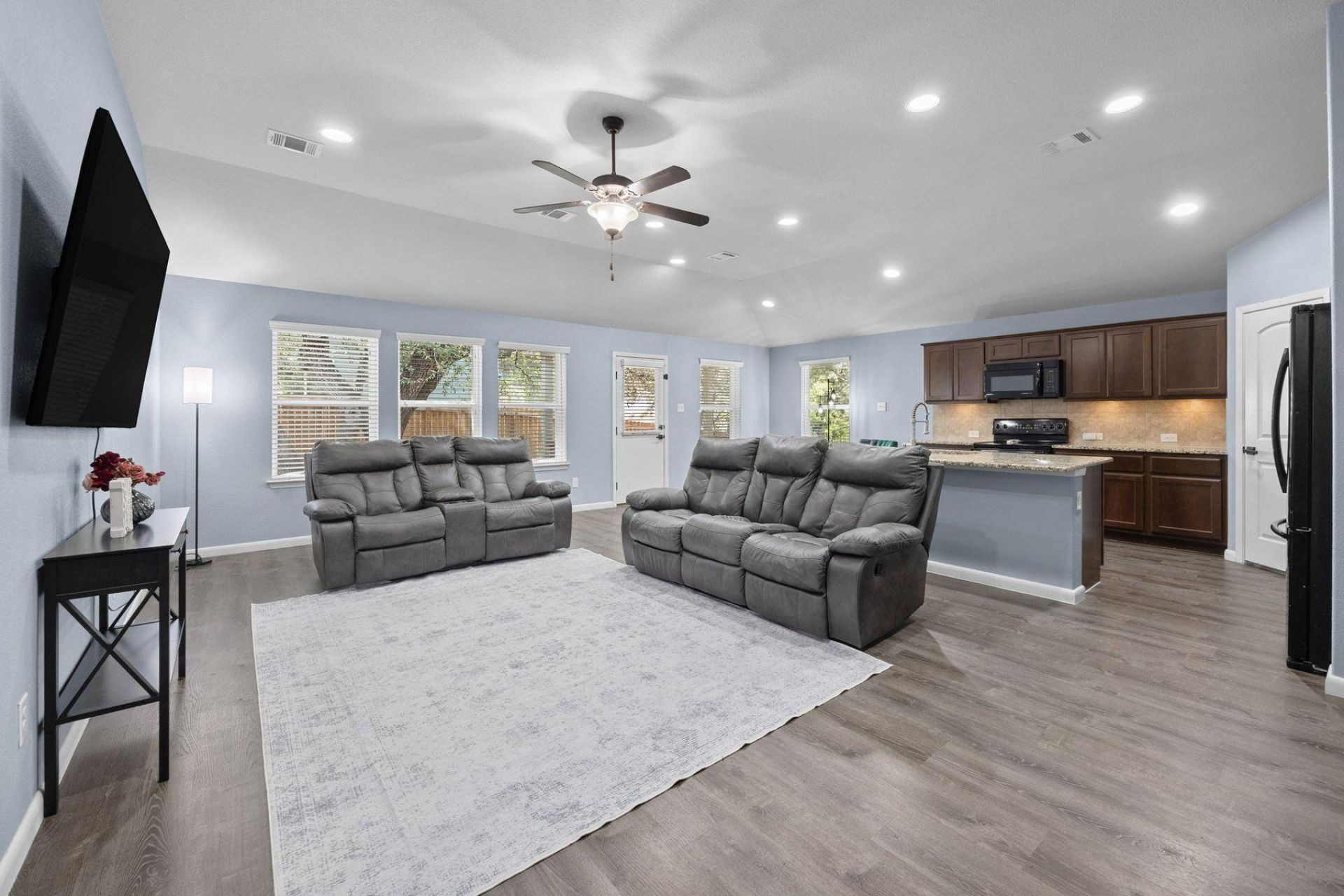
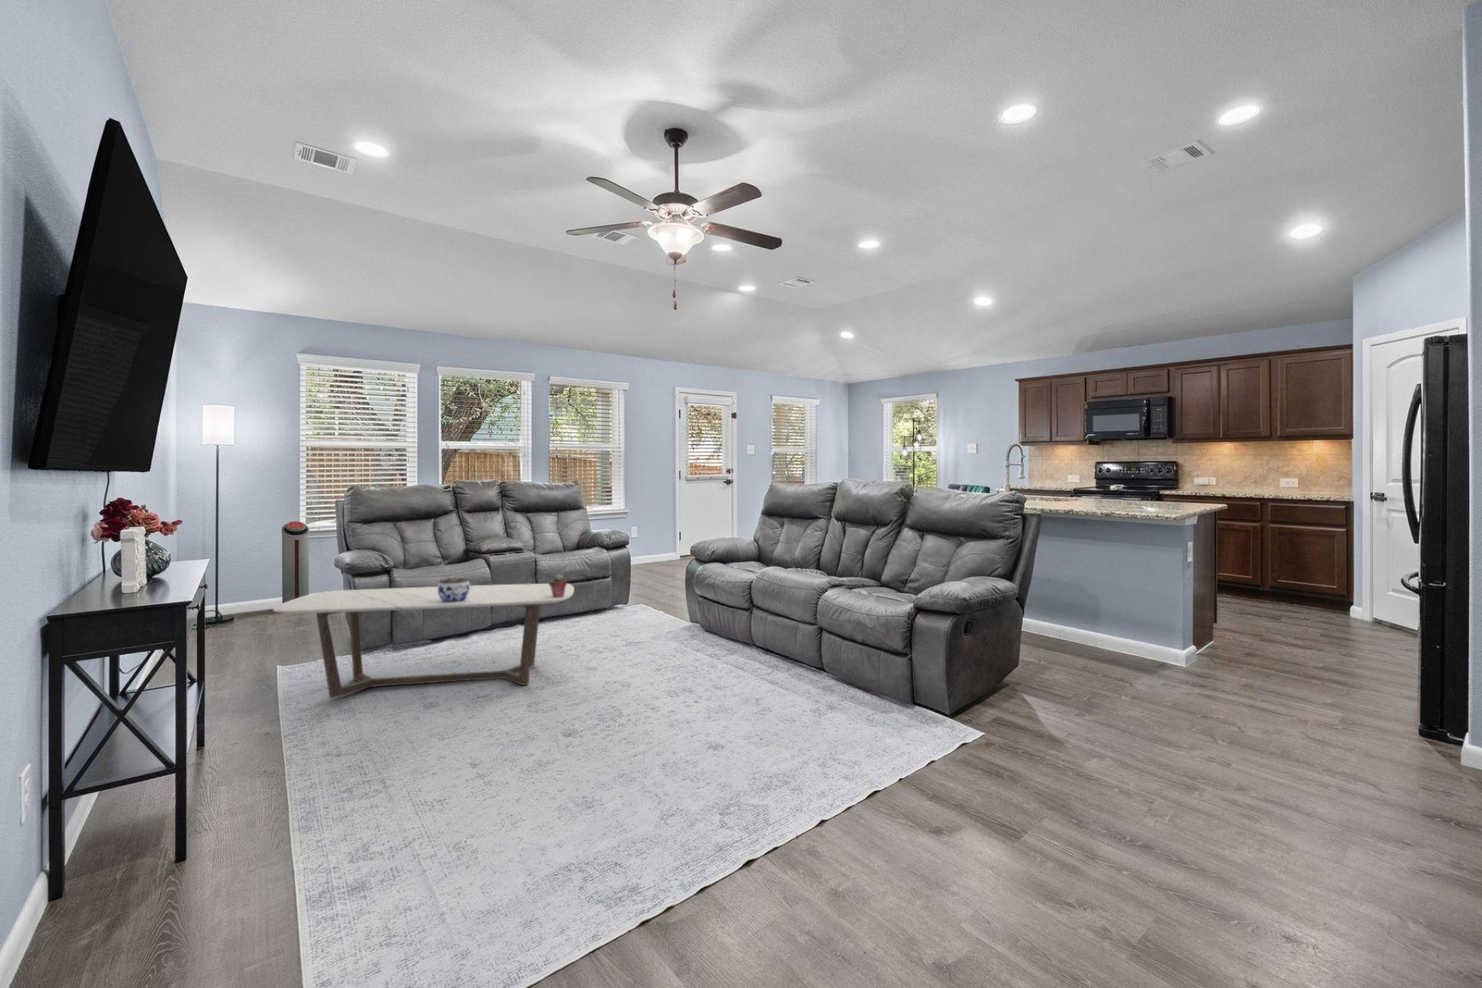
+ potted succulent (558, 584)
+ air purifier (294, 565)
+ coffee table (436, 609)
+ jar (454, 589)
